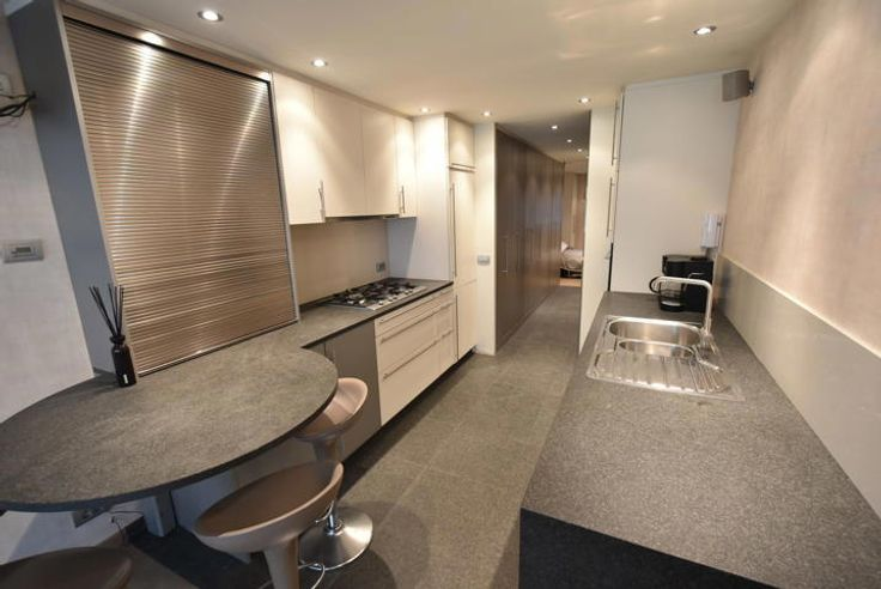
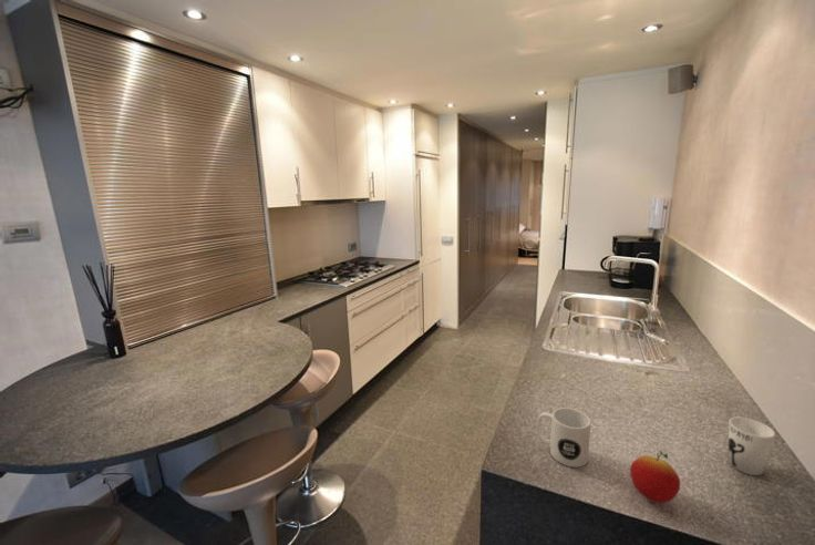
+ mug (561, 433)
+ apple (654, 476)
+ cup (747, 446)
